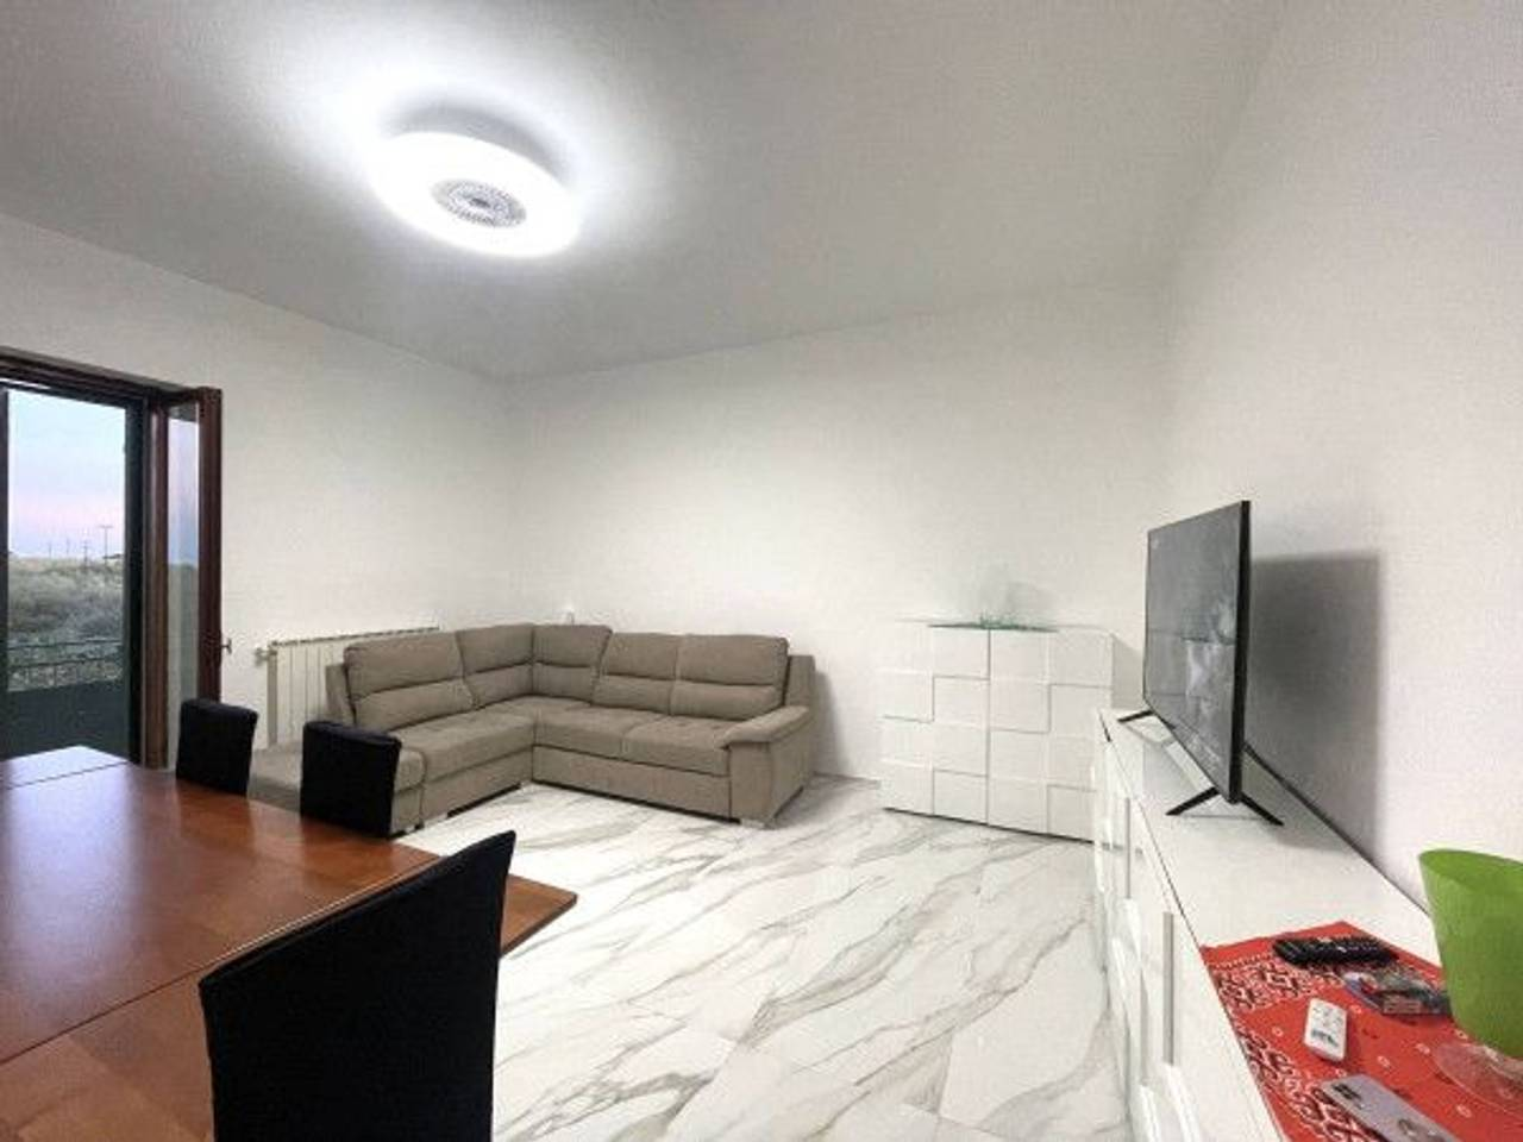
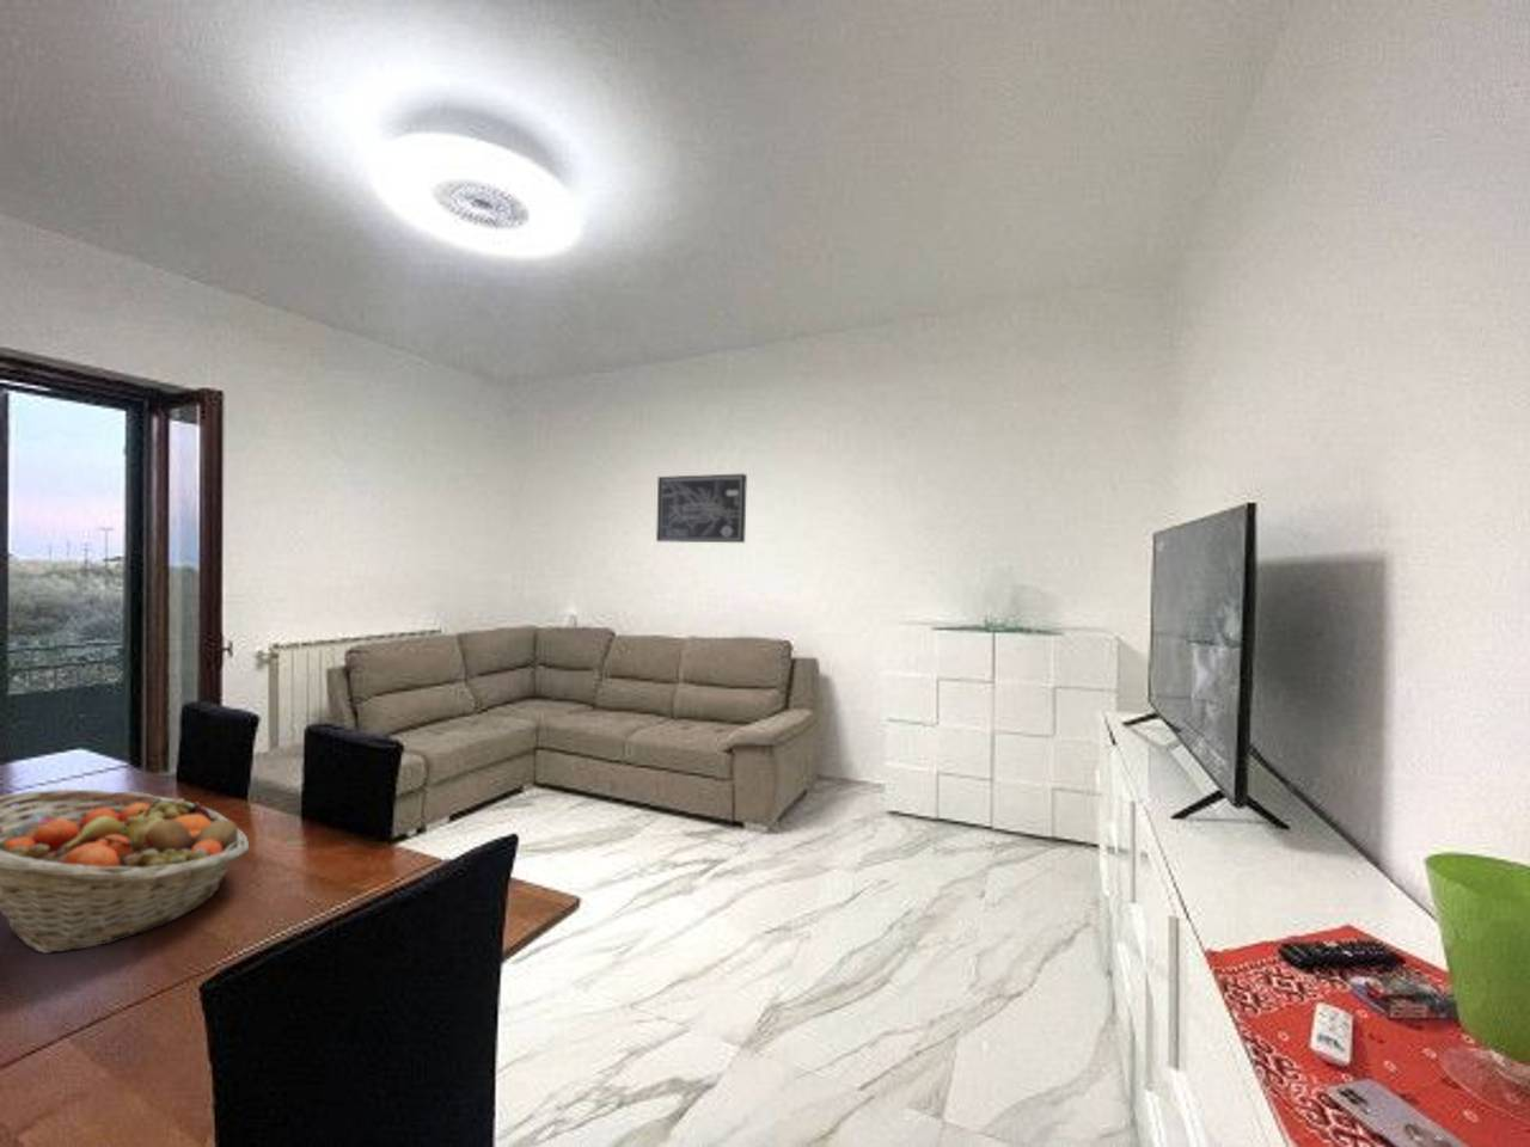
+ wall art (699, 507)
+ fruit basket (110, 849)
